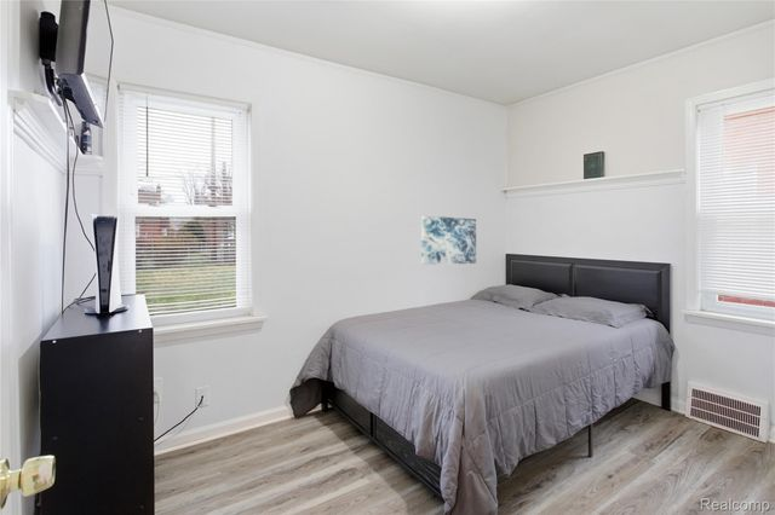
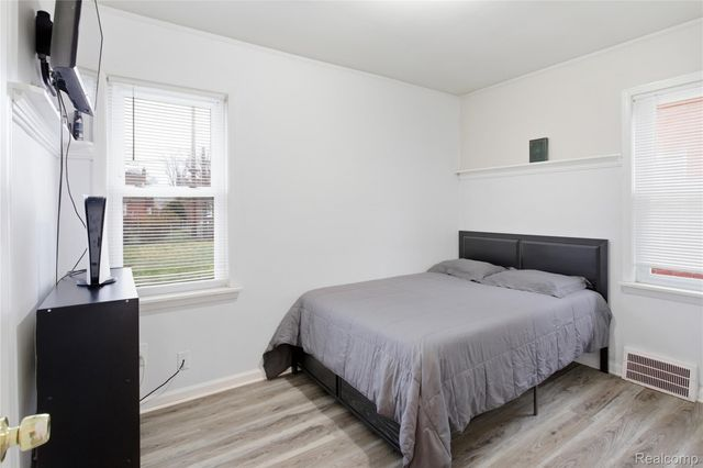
- wall art (449, 241)
